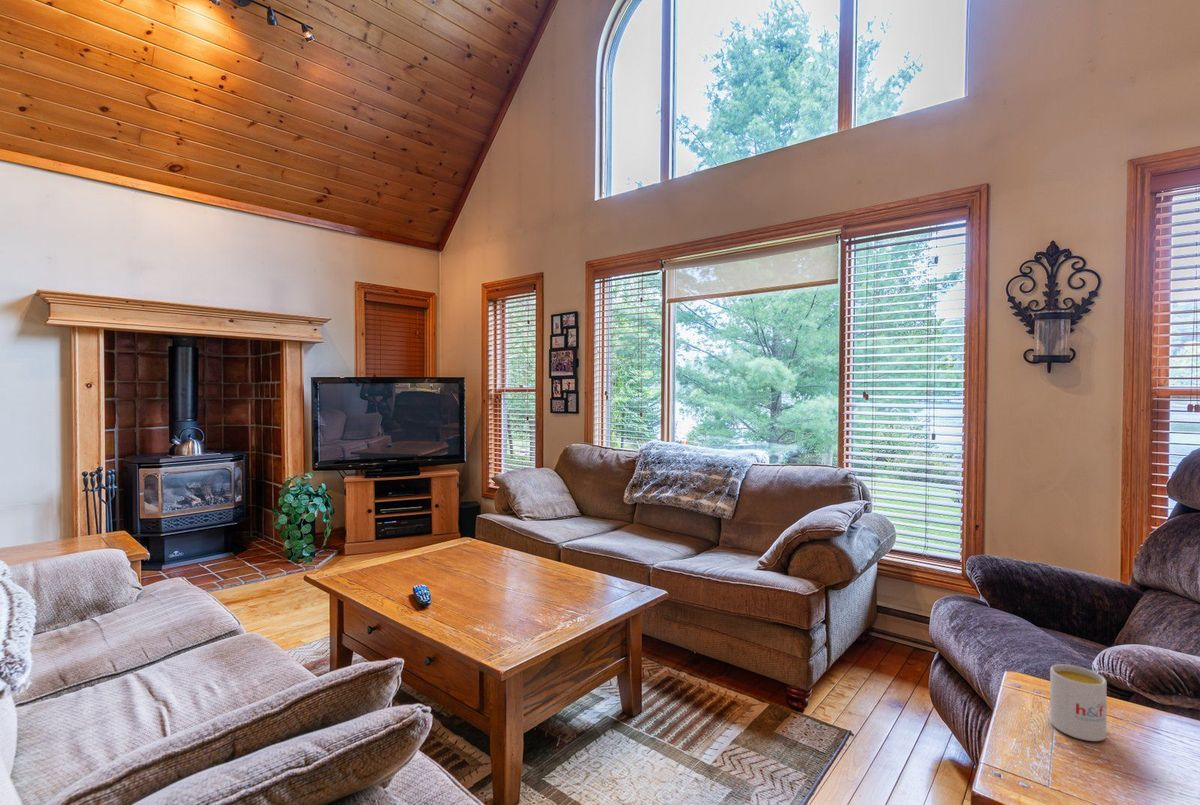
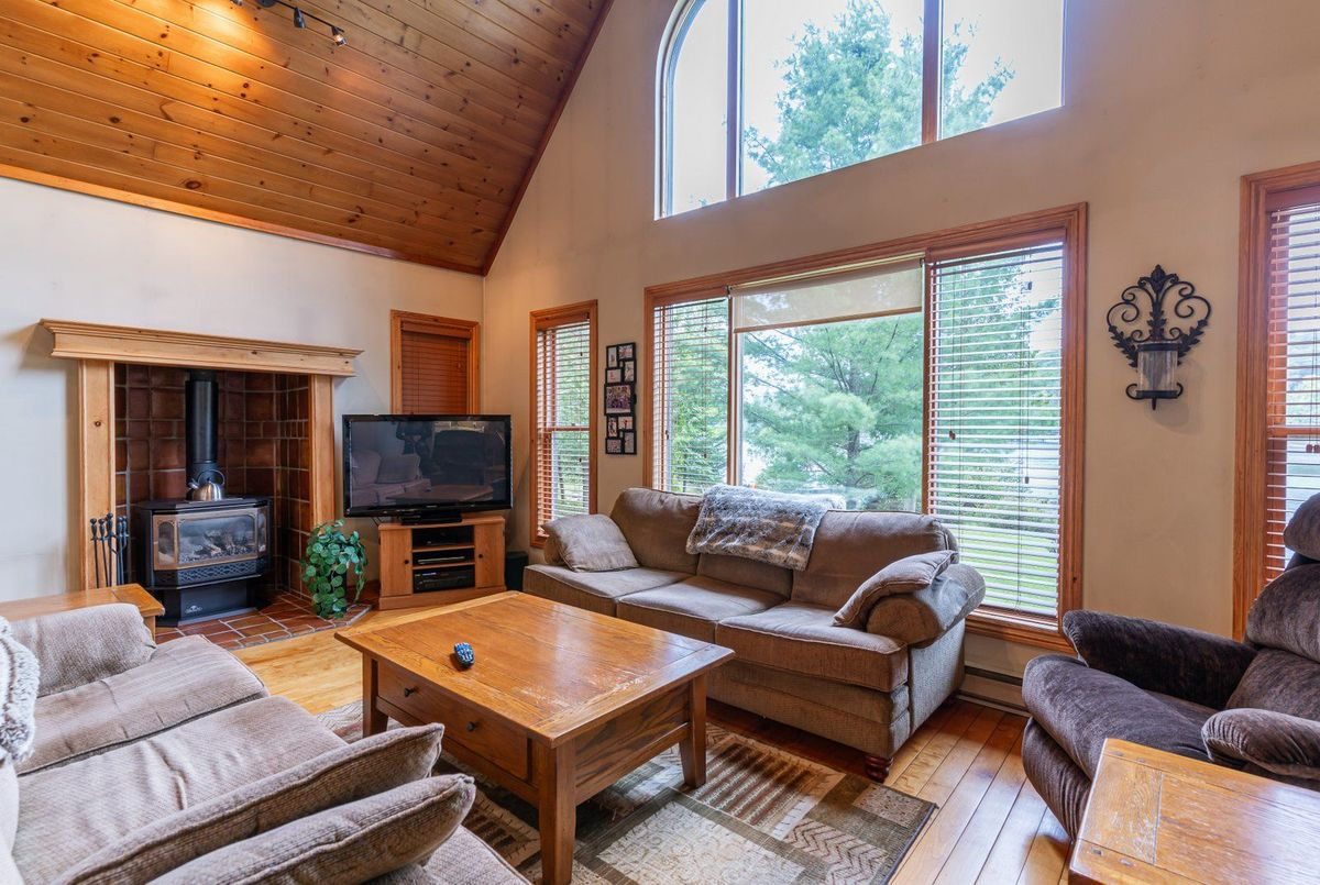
- mug (1082, 699)
